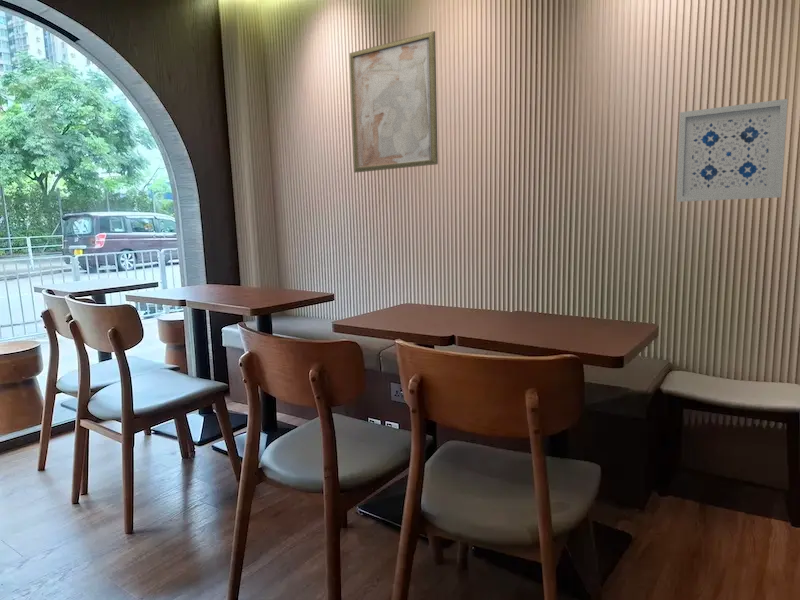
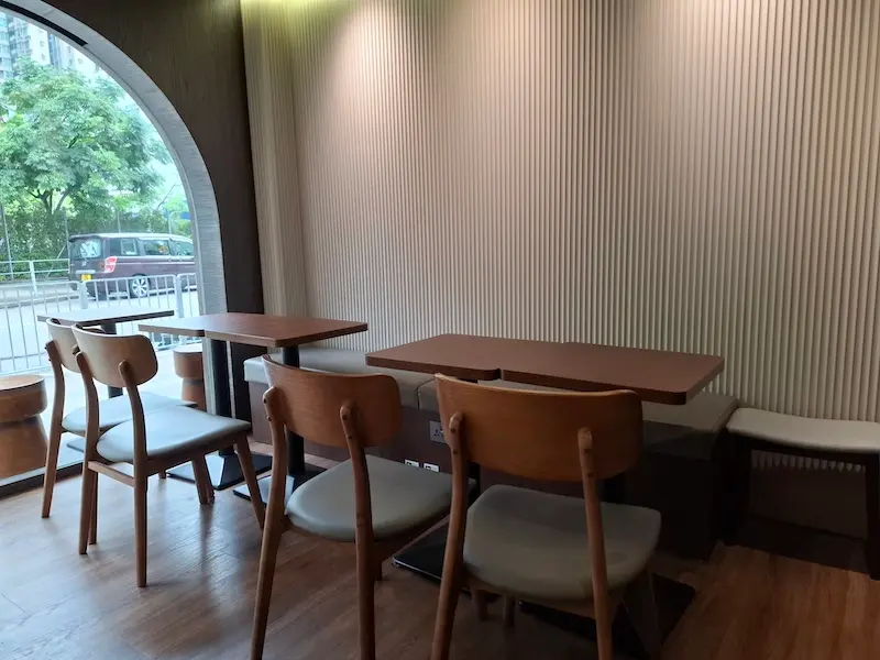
- wall art (729, 153)
- wall art (391, 106)
